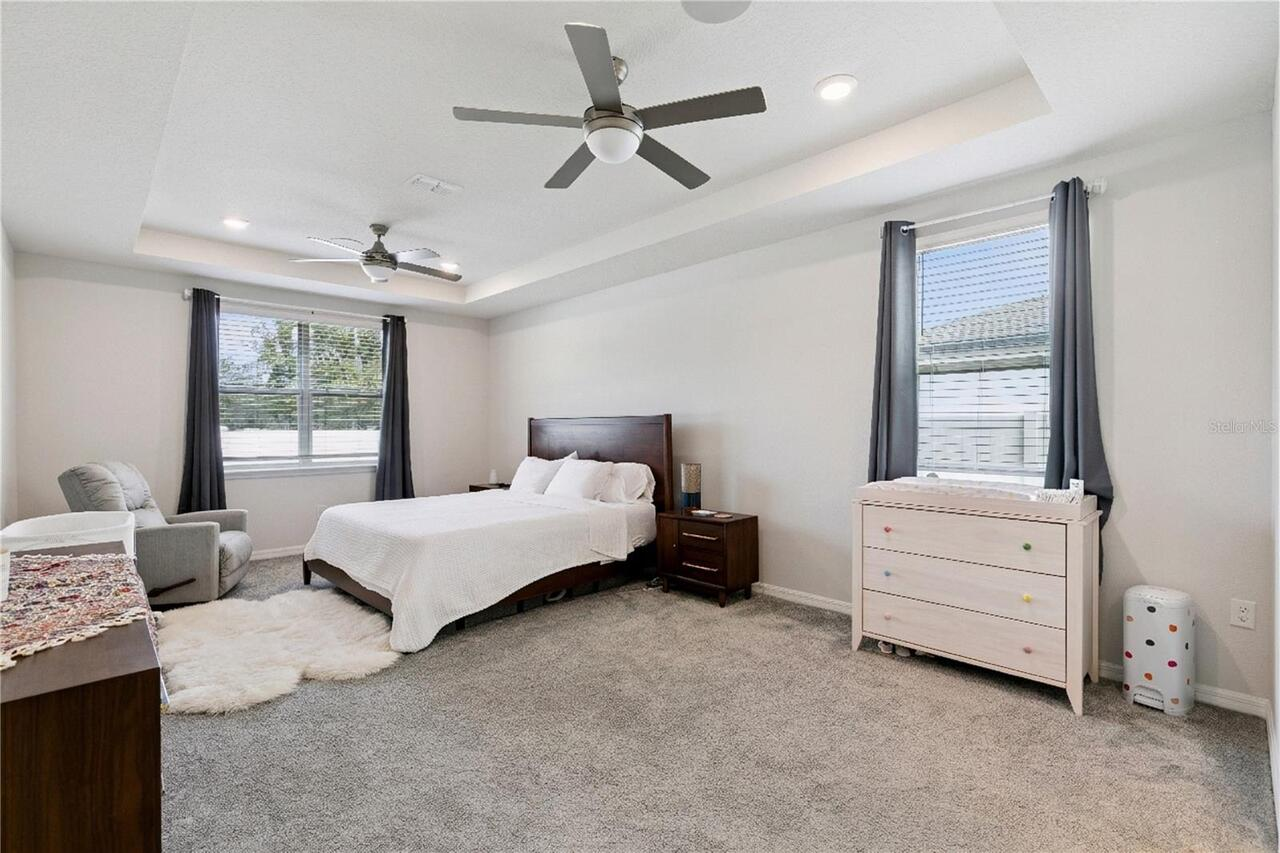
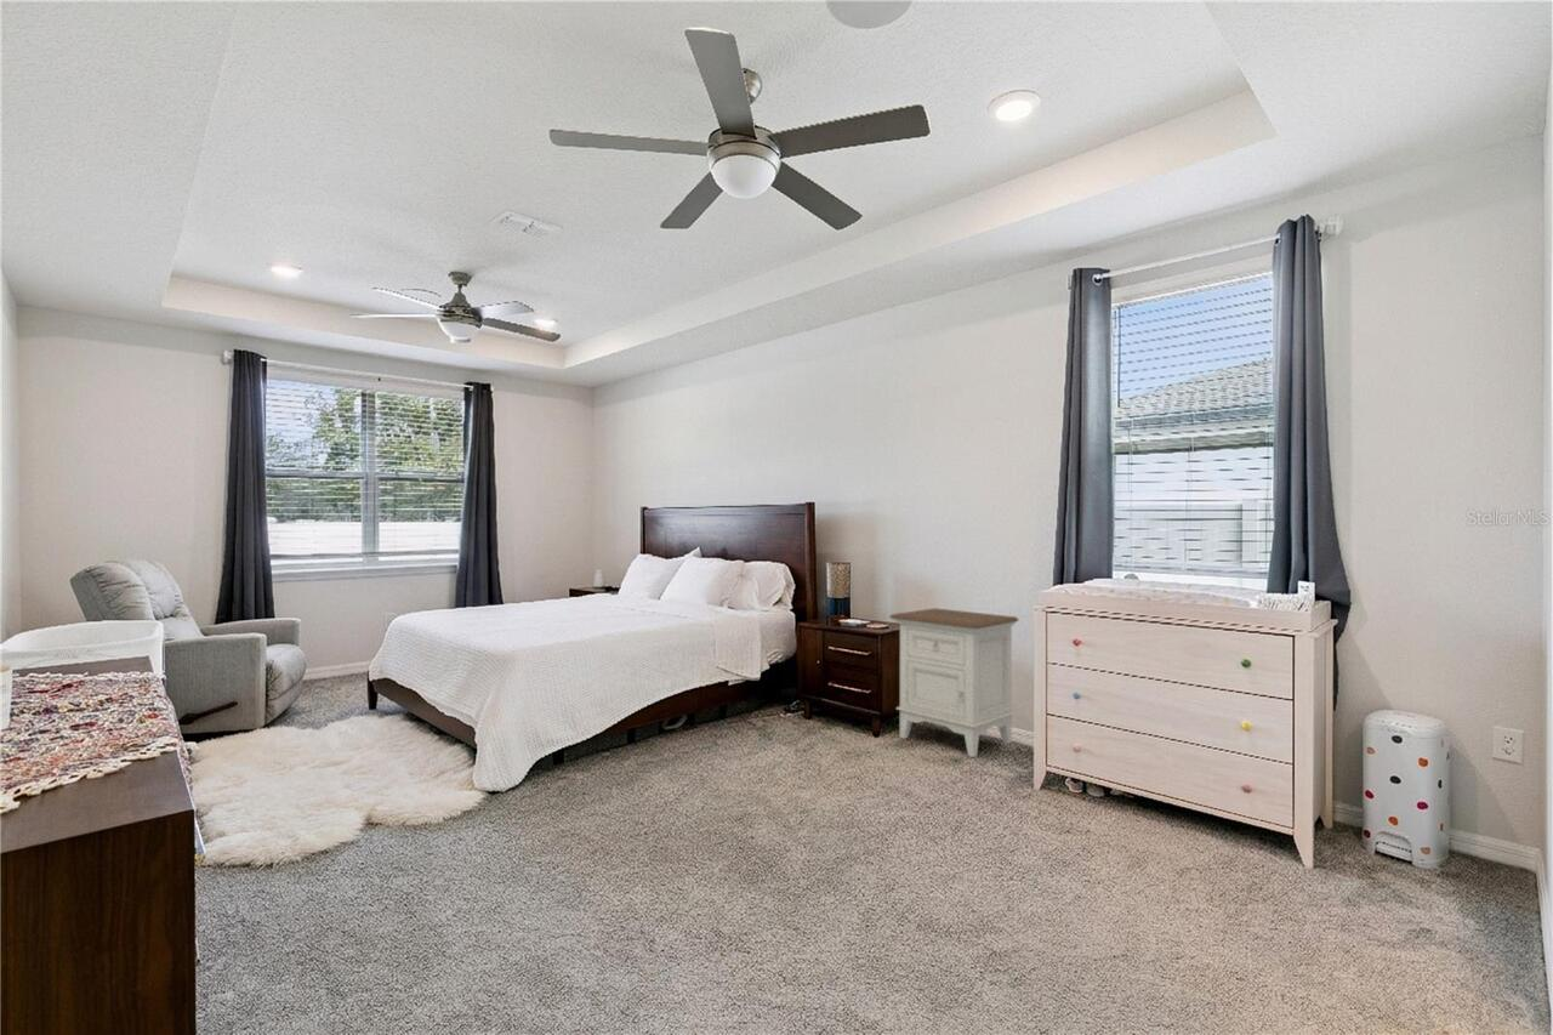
+ nightstand (952, 677)
